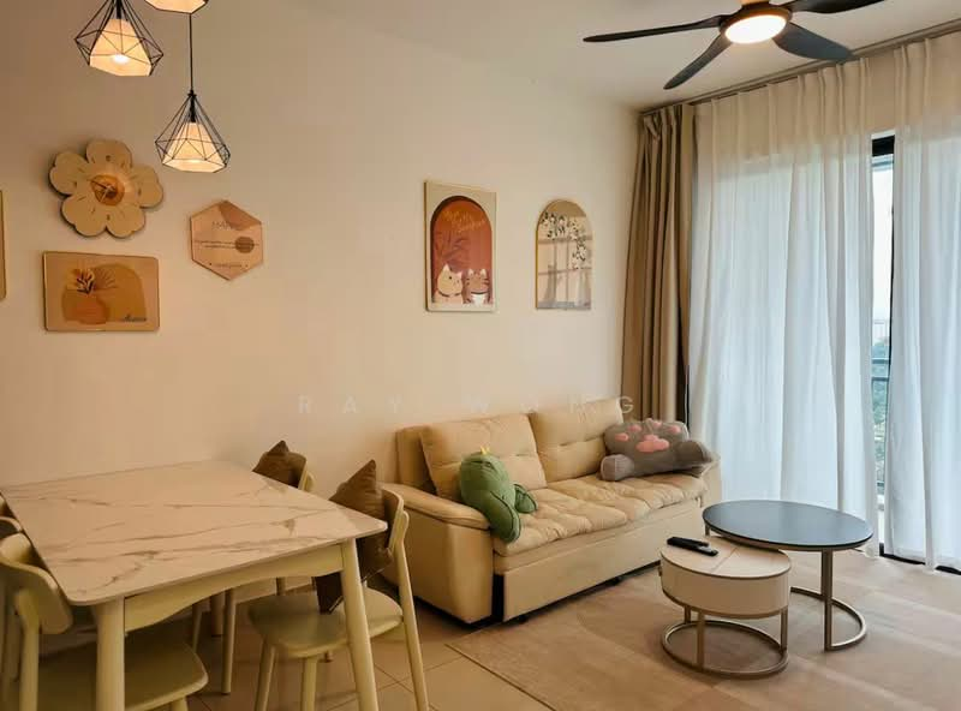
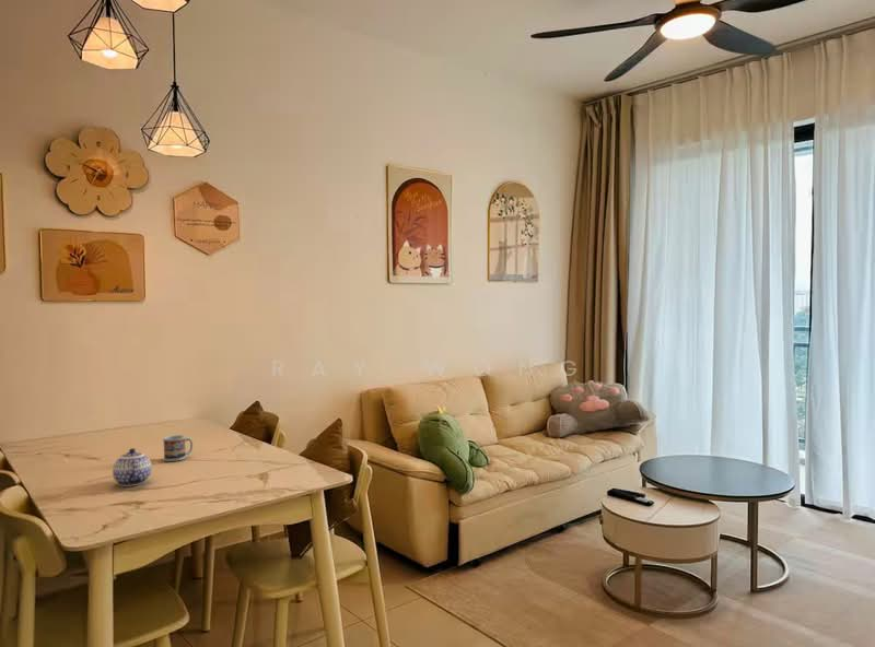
+ cup (178, 447)
+ teapot (132, 466)
